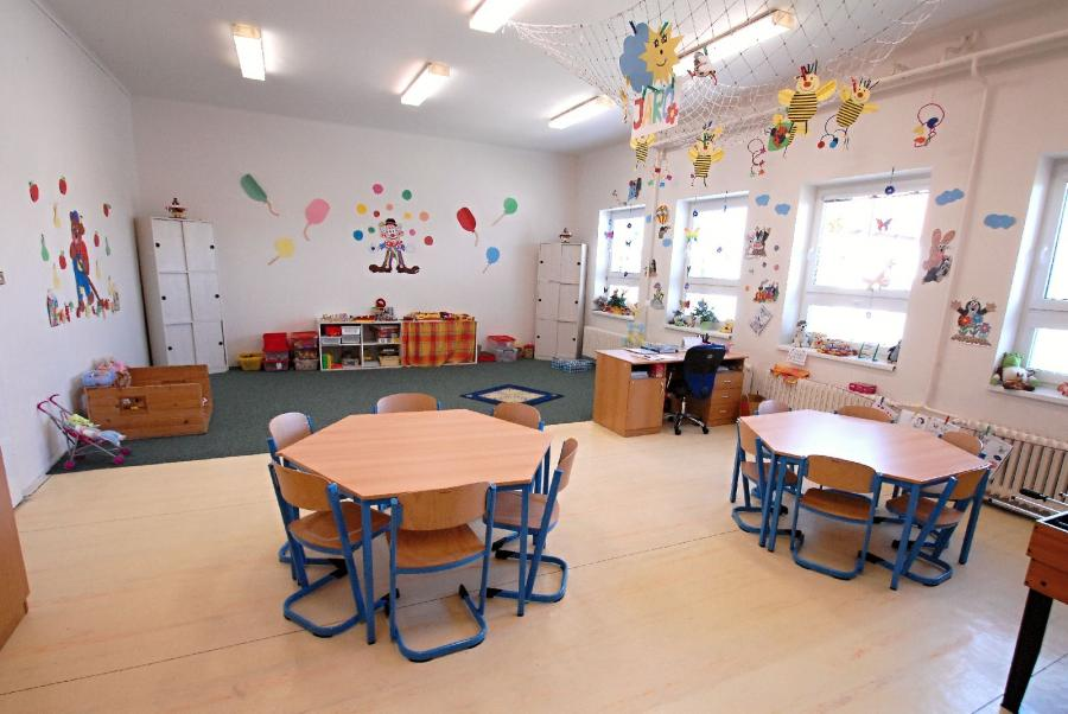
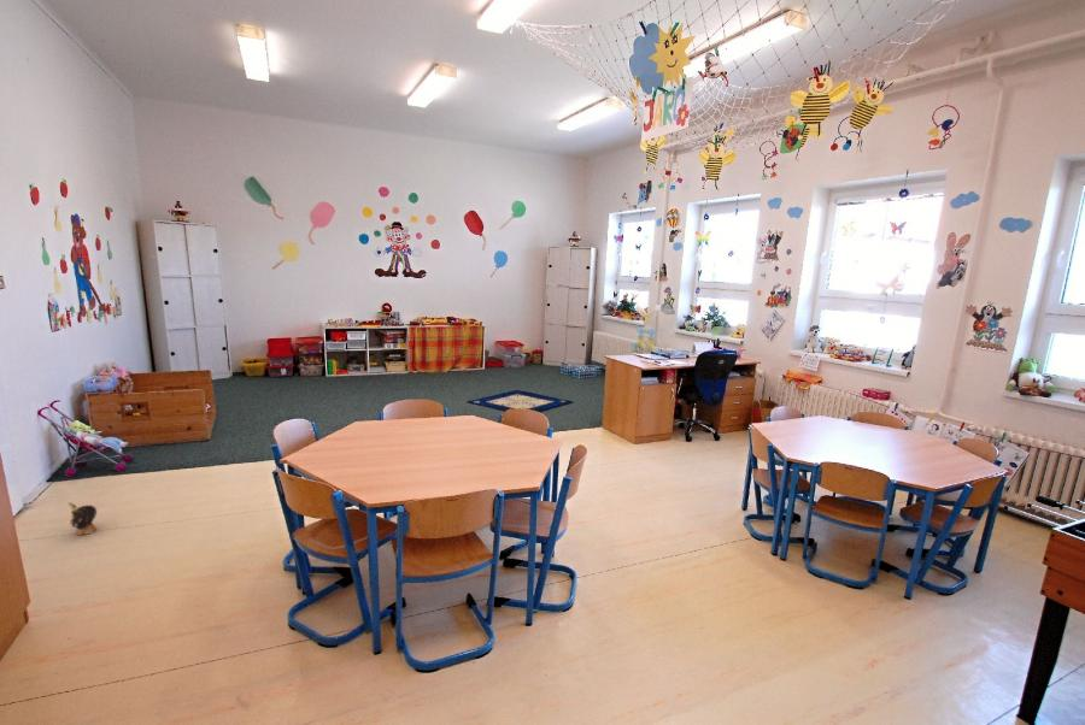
+ plush toy (81, 517)
